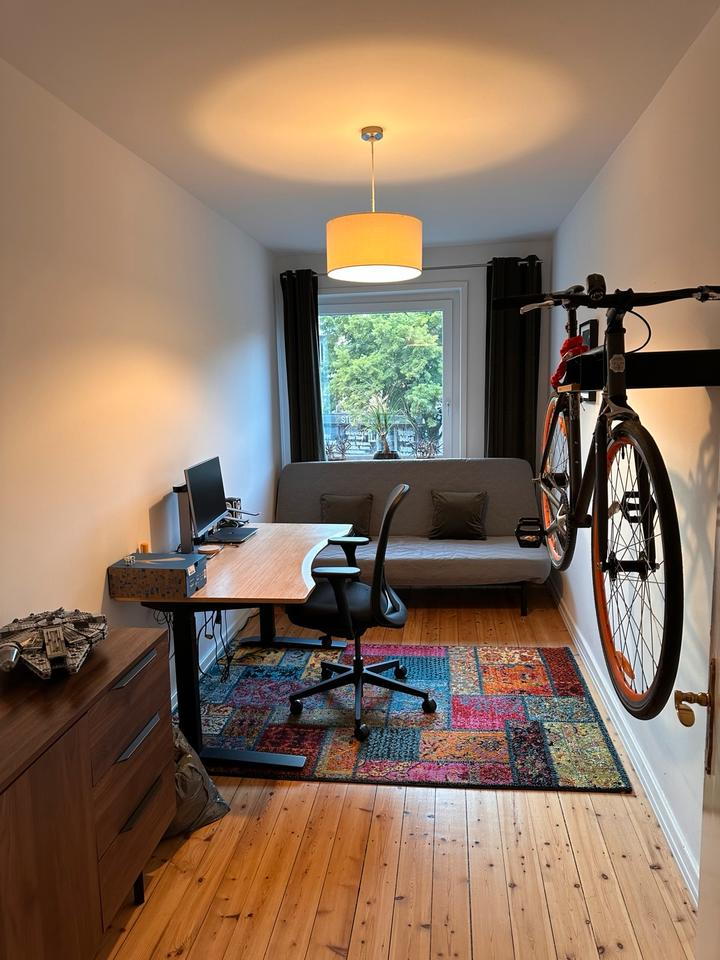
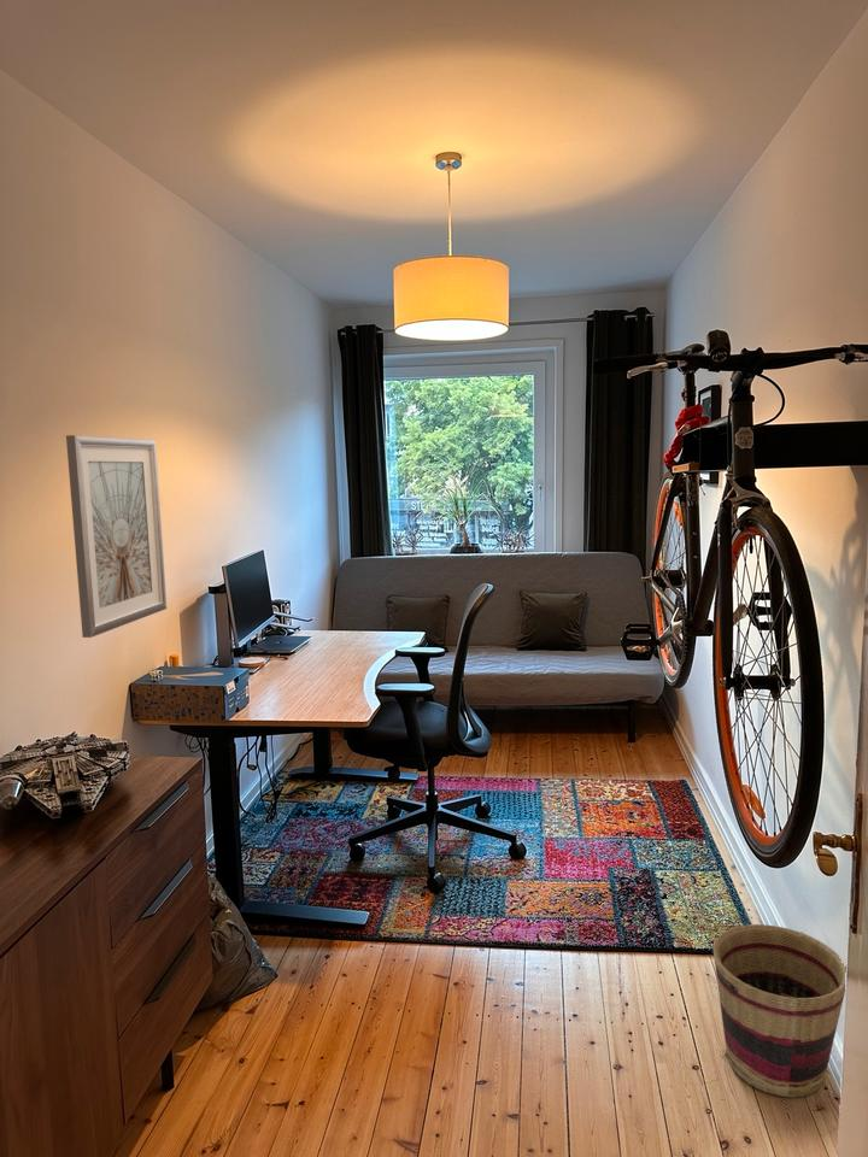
+ basket (776, 1011)
+ picture frame (122, 530)
